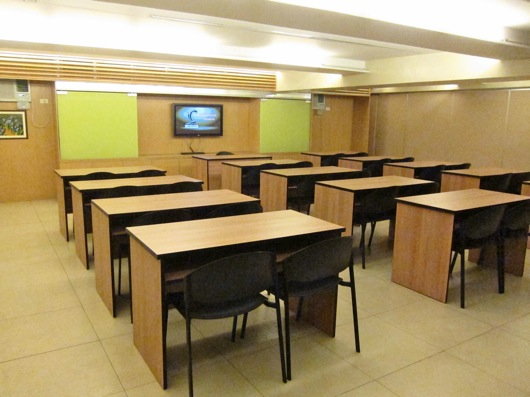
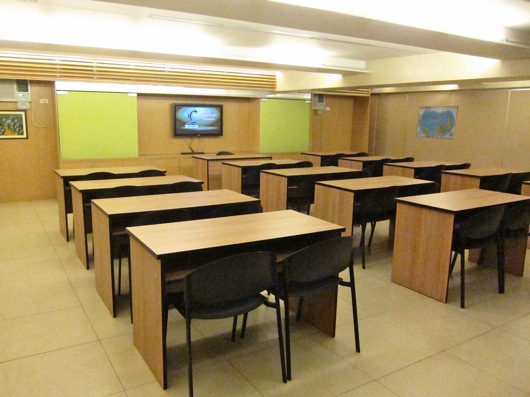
+ world map (436, 122)
